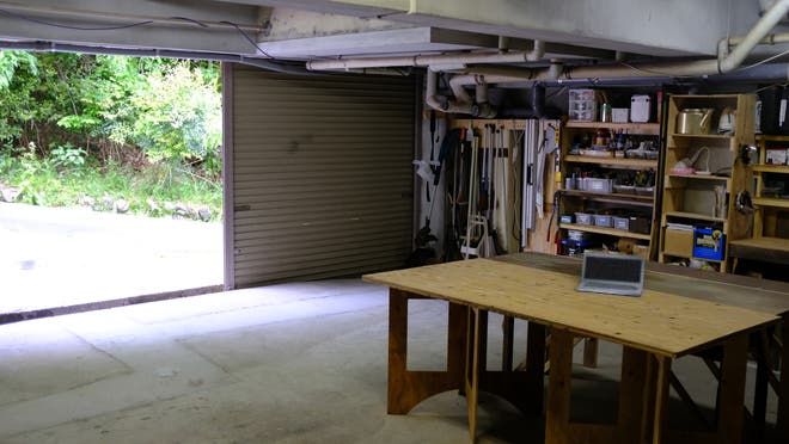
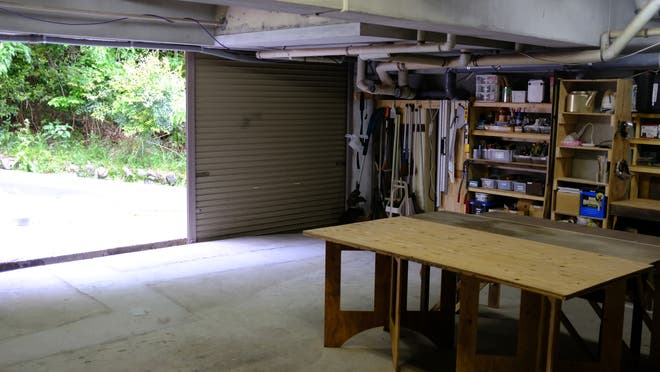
- laptop (611, 273)
